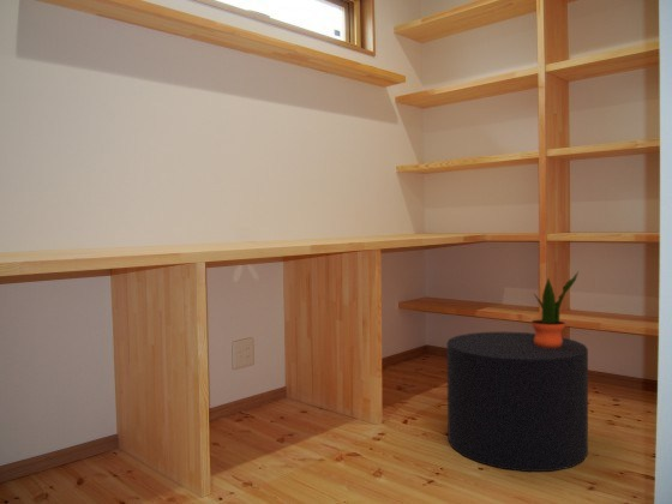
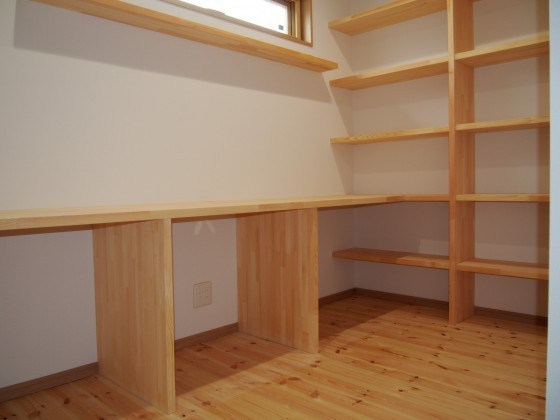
- potted plant (554, 307)
- stool (515, 392)
